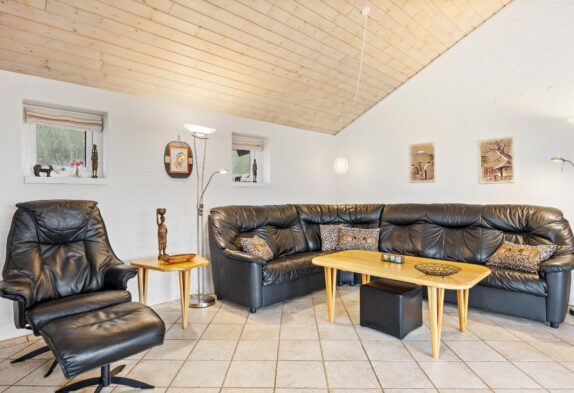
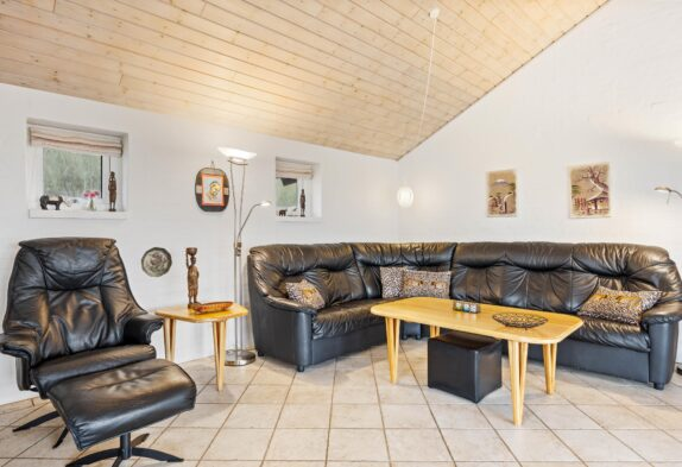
+ decorative plate (156, 261)
